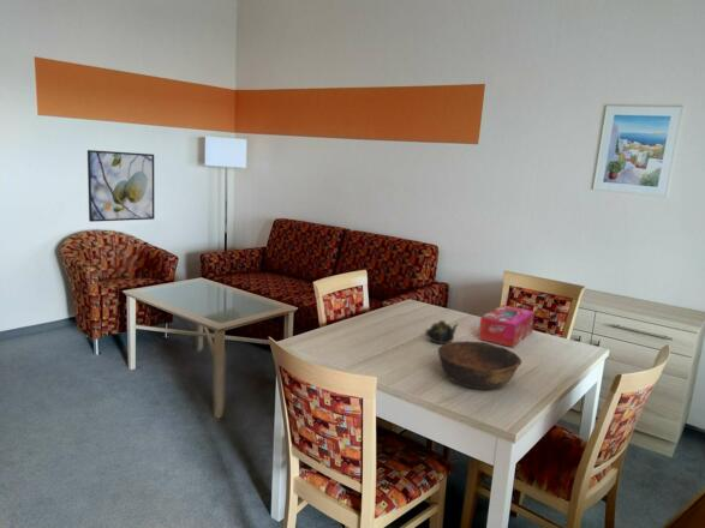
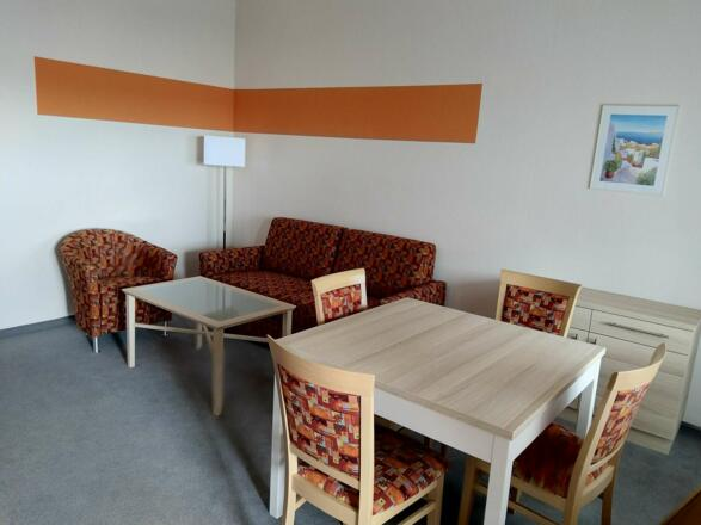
- tissue box (507, 324)
- teapot (442, 330)
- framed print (123, 186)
- bowl (477, 366)
